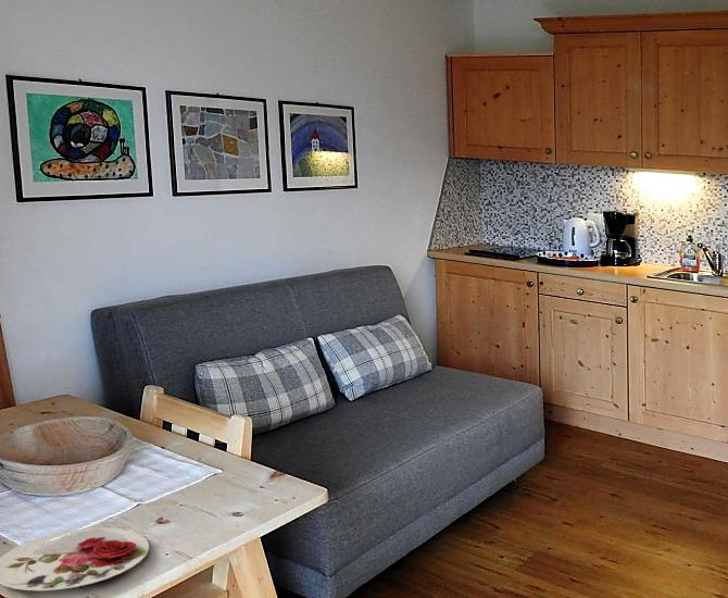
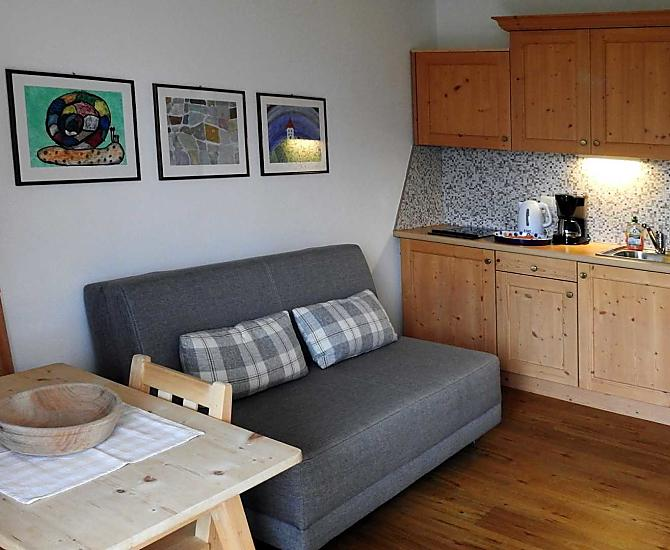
- plate (72, 556)
